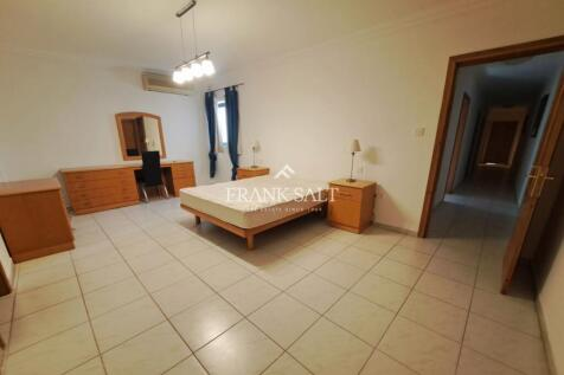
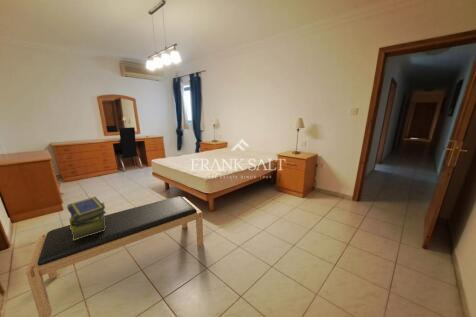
+ stack of books (88, 215)
+ bench (132, 238)
